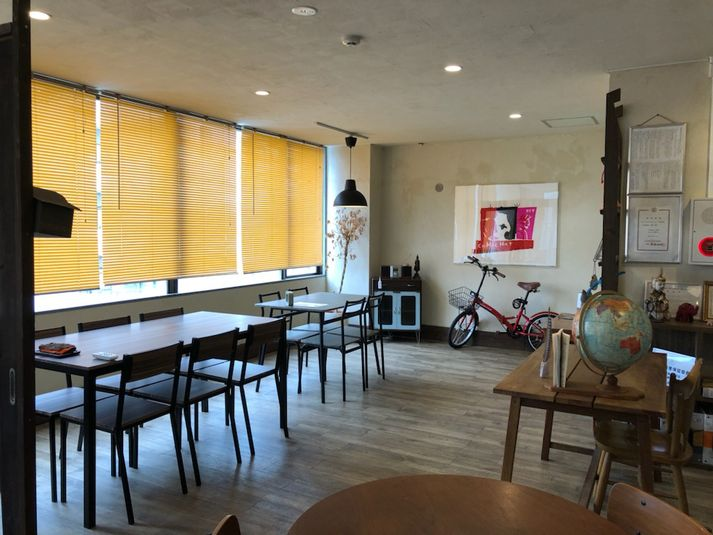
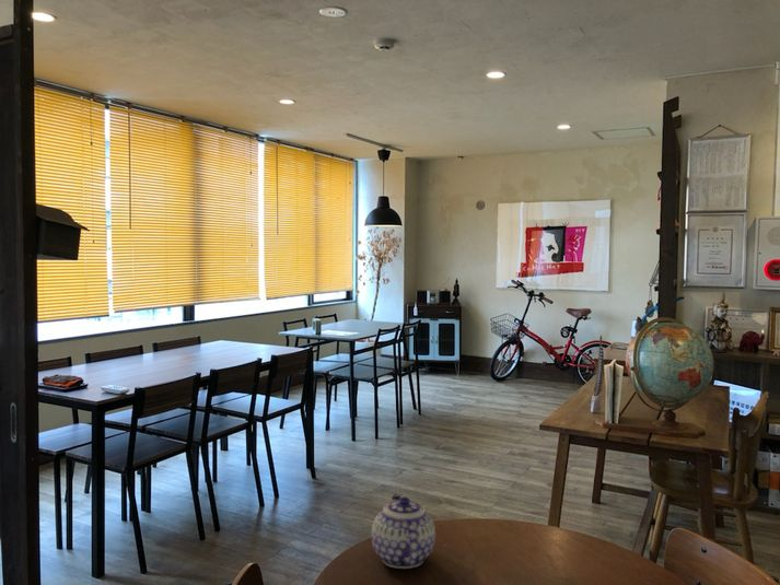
+ teapot (403, 527)
